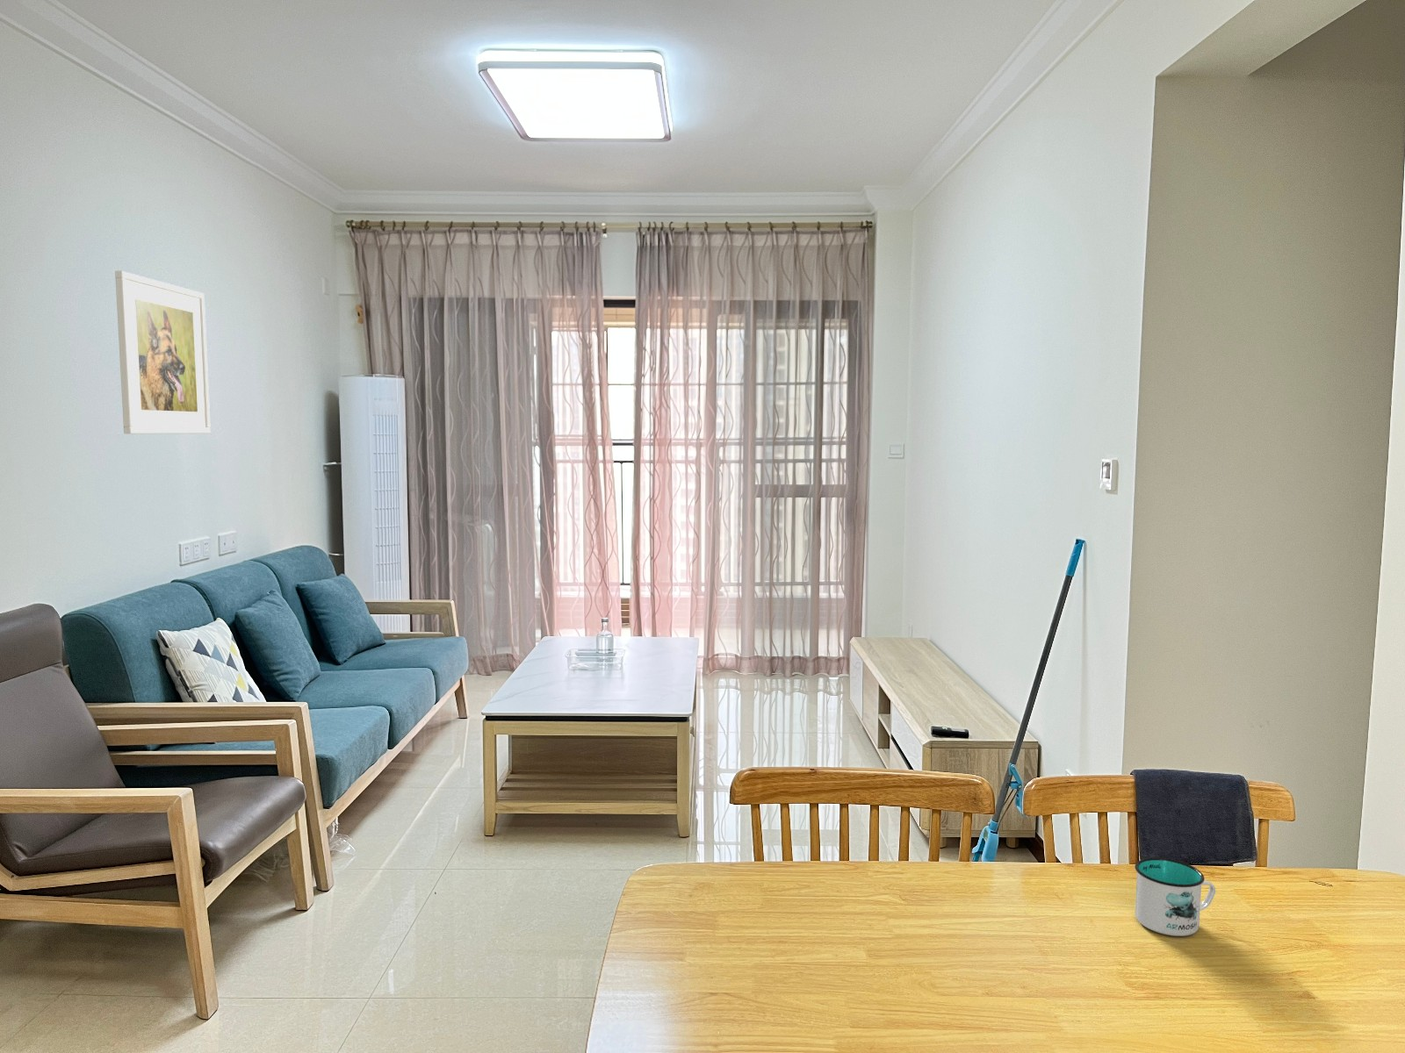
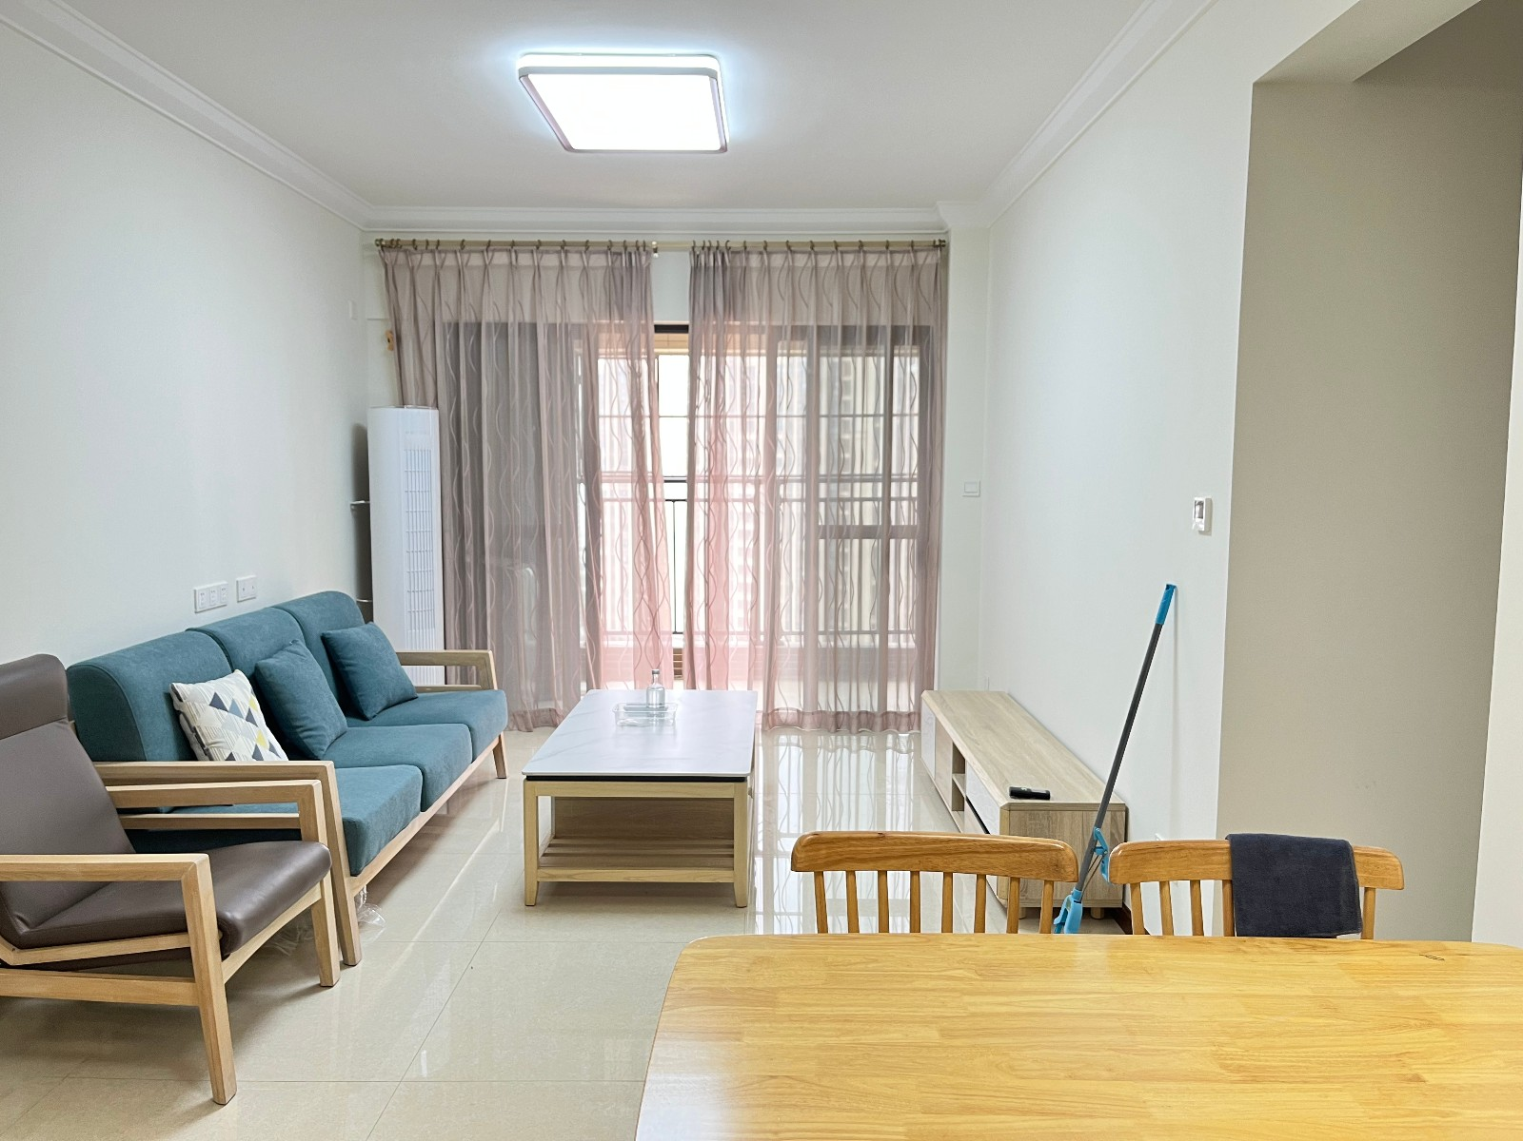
- mug (1176, 896)
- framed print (167, 358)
